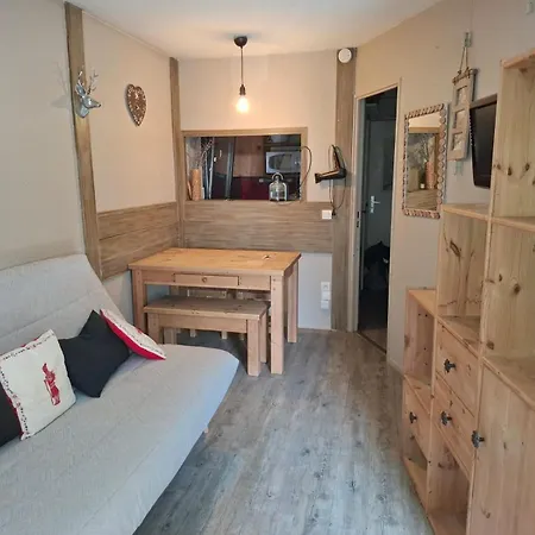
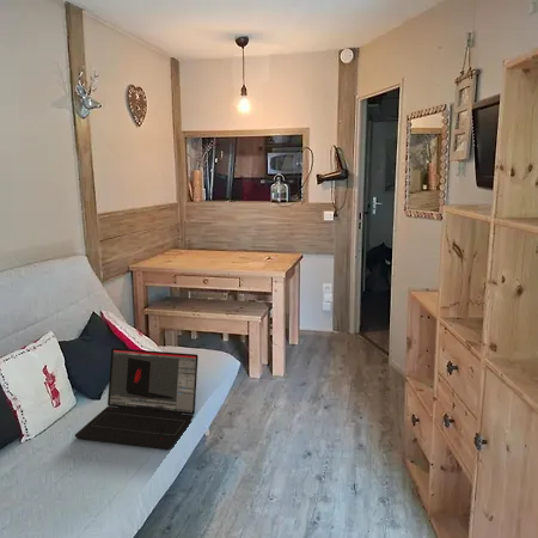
+ laptop (139, 395)
